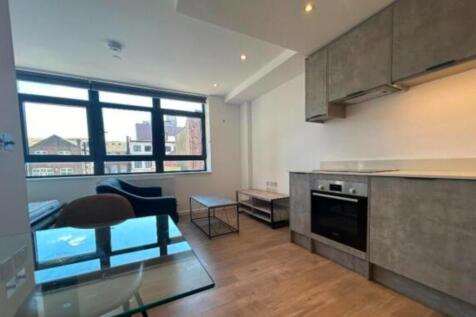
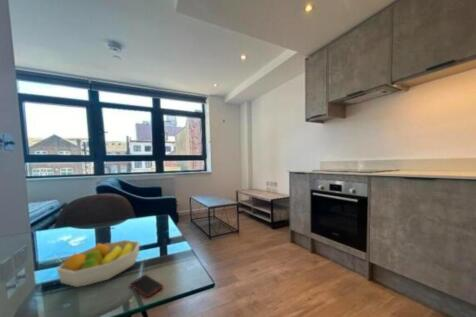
+ cell phone (146, 285)
+ fruit bowl (103, 258)
